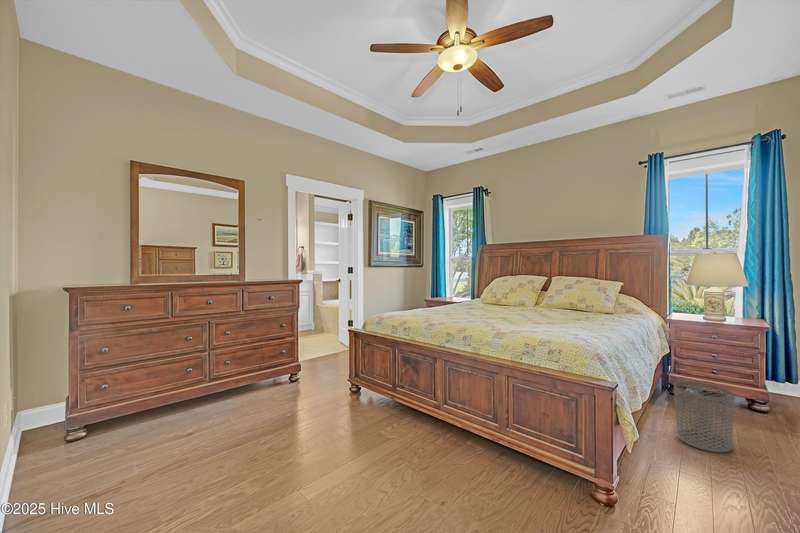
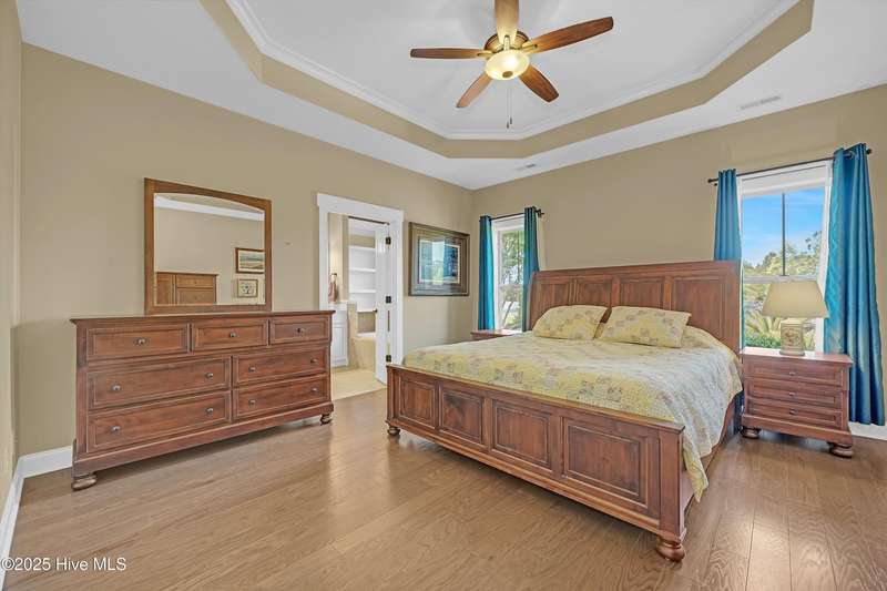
- waste bin (703, 415)
